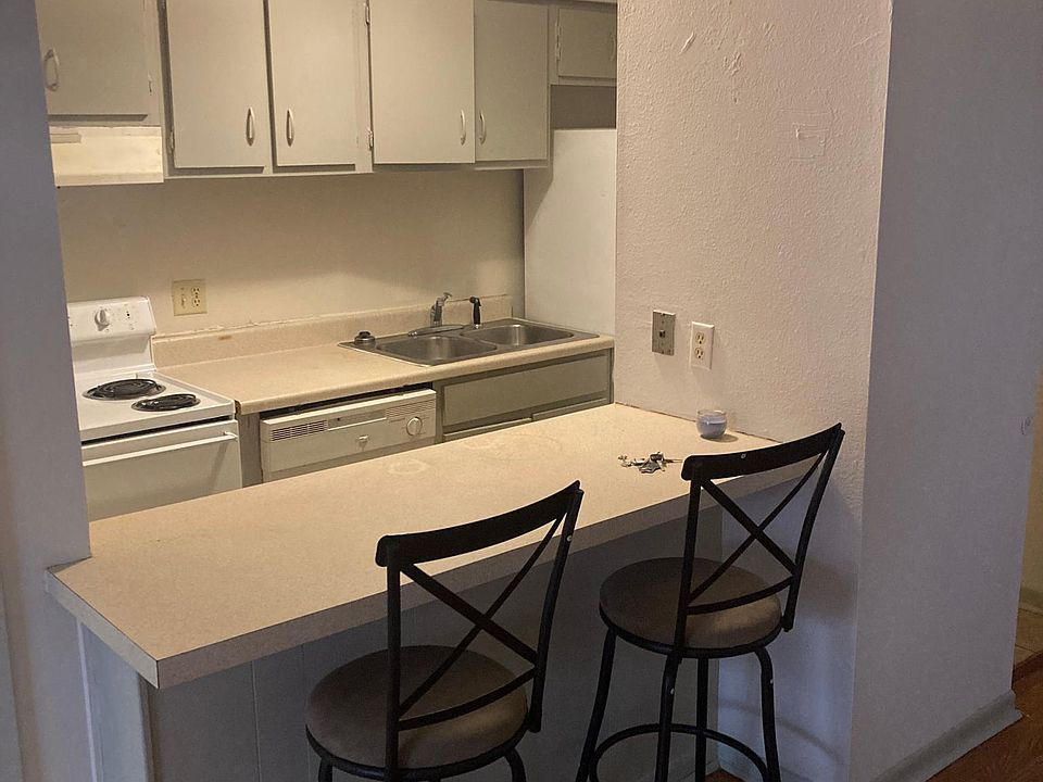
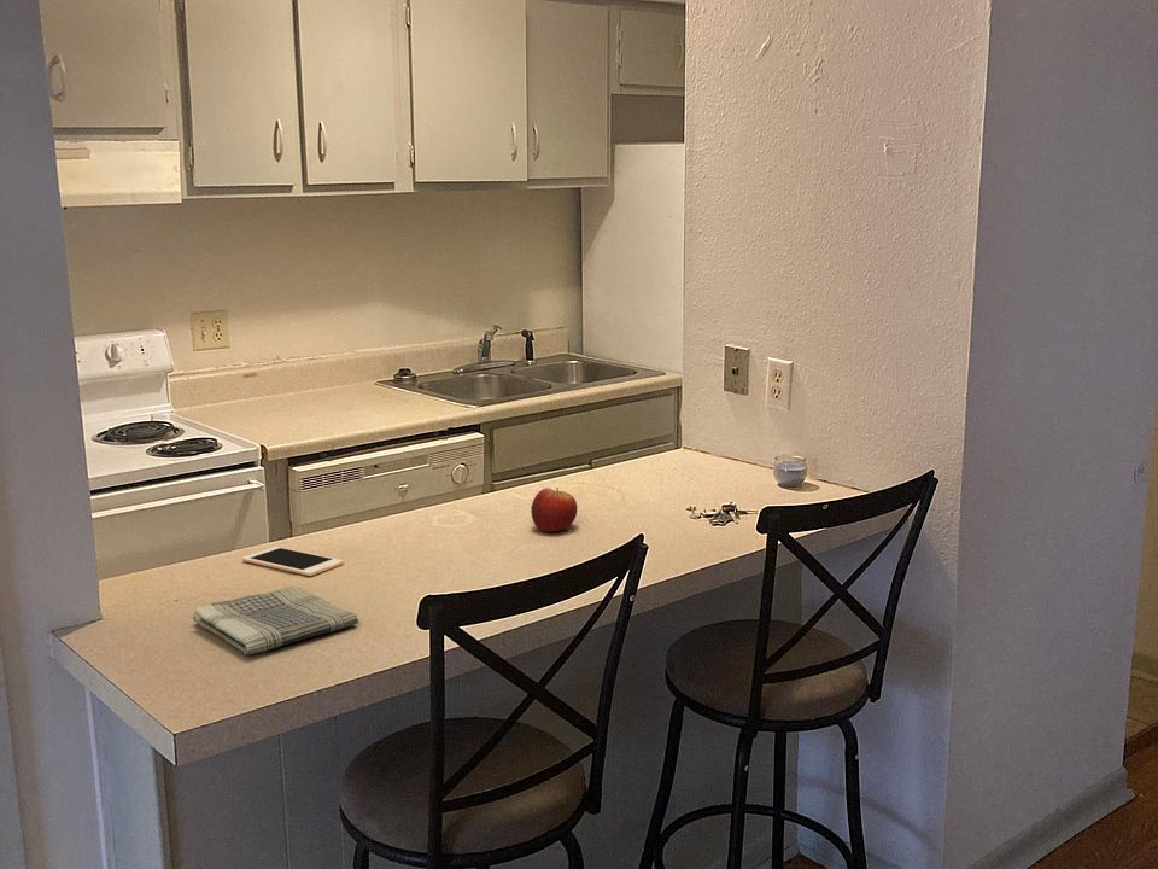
+ dish towel (273, 613)
+ cell phone (292, 560)
+ fruit (554, 509)
